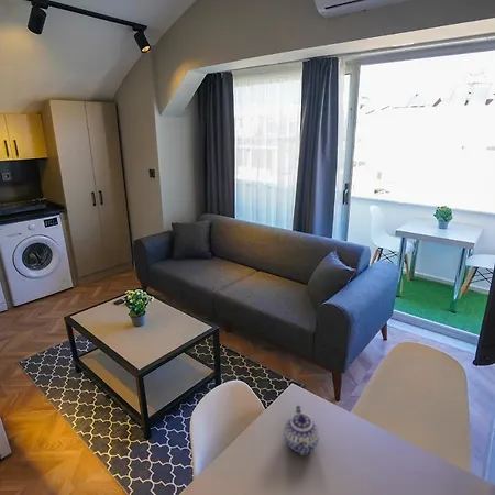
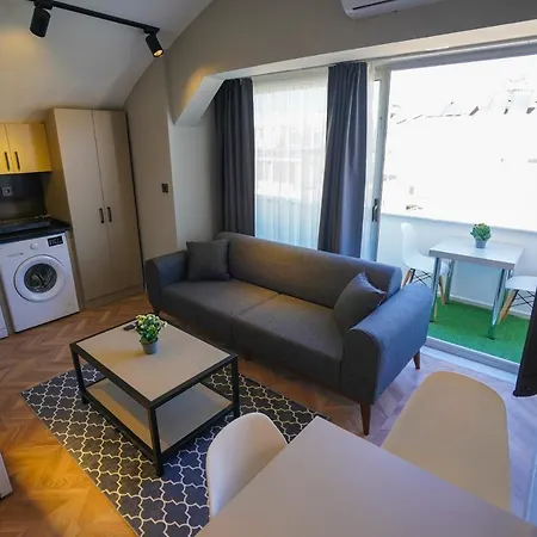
- teapot (301, 430)
